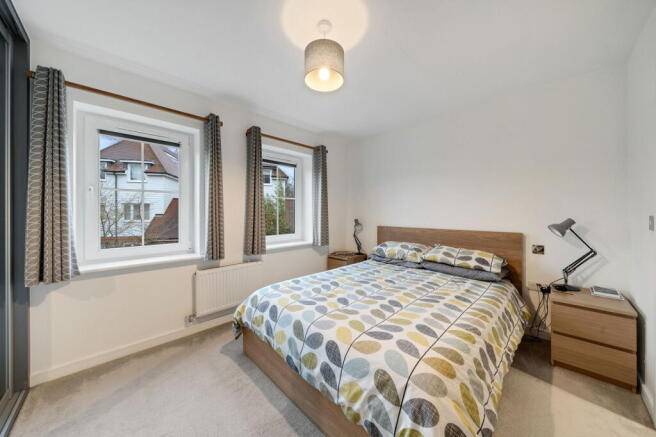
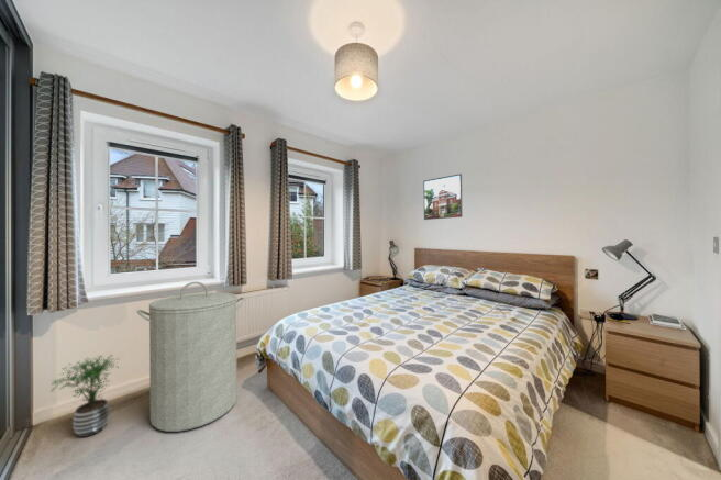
+ potted plant (89, 394)
+ laundry hamper (196, 344)
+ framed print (442, 198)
